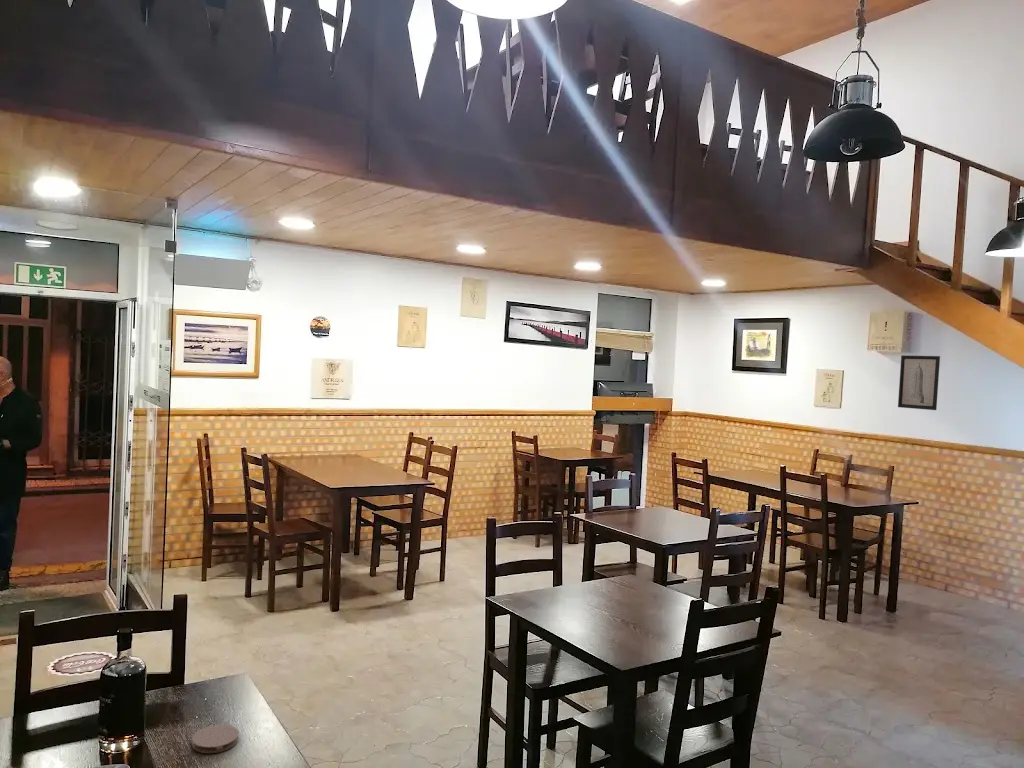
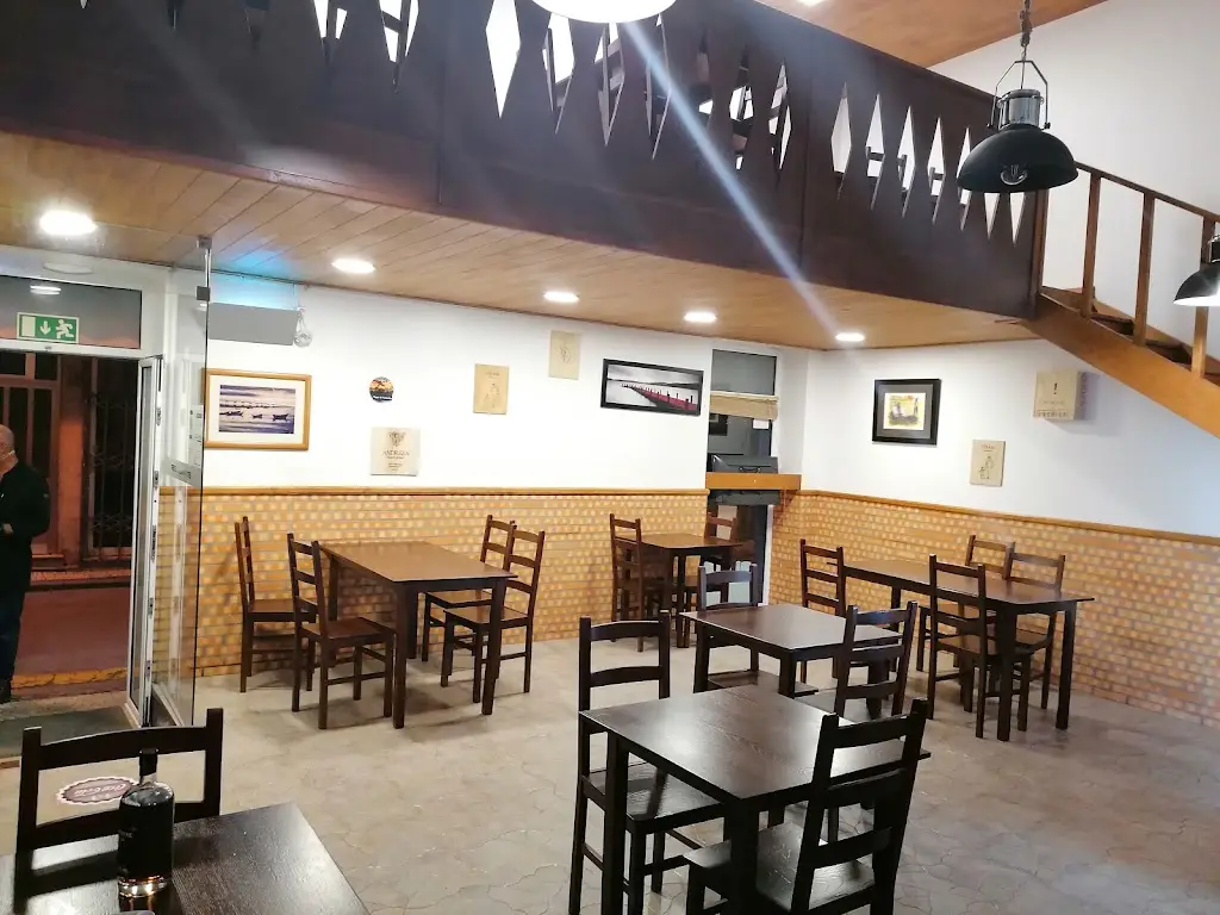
- coaster (215, 738)
- wall art (918, 382)
